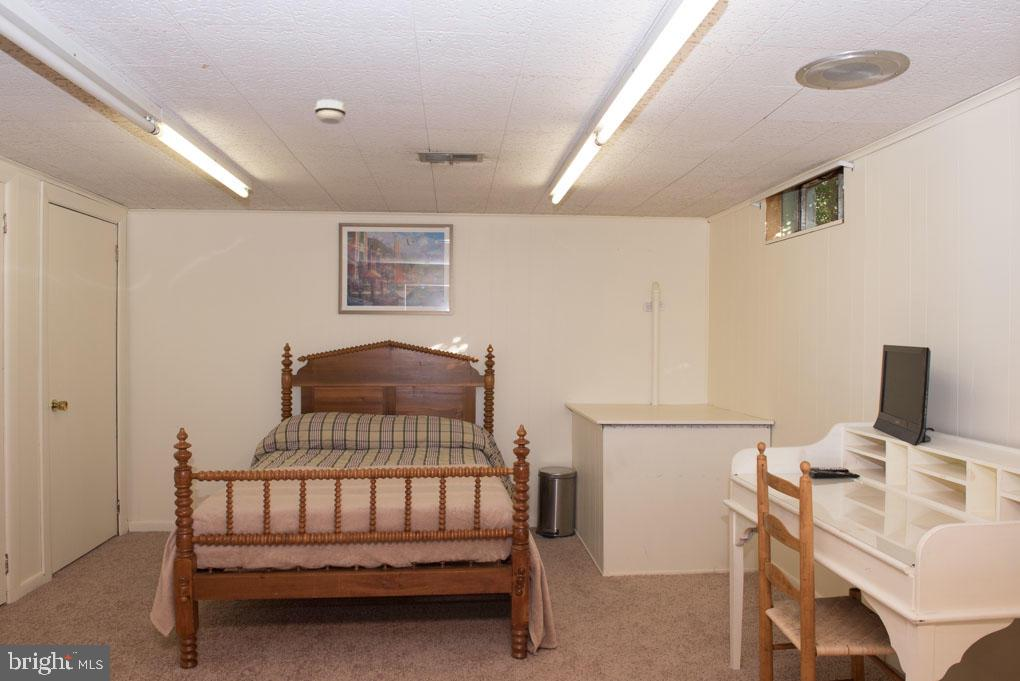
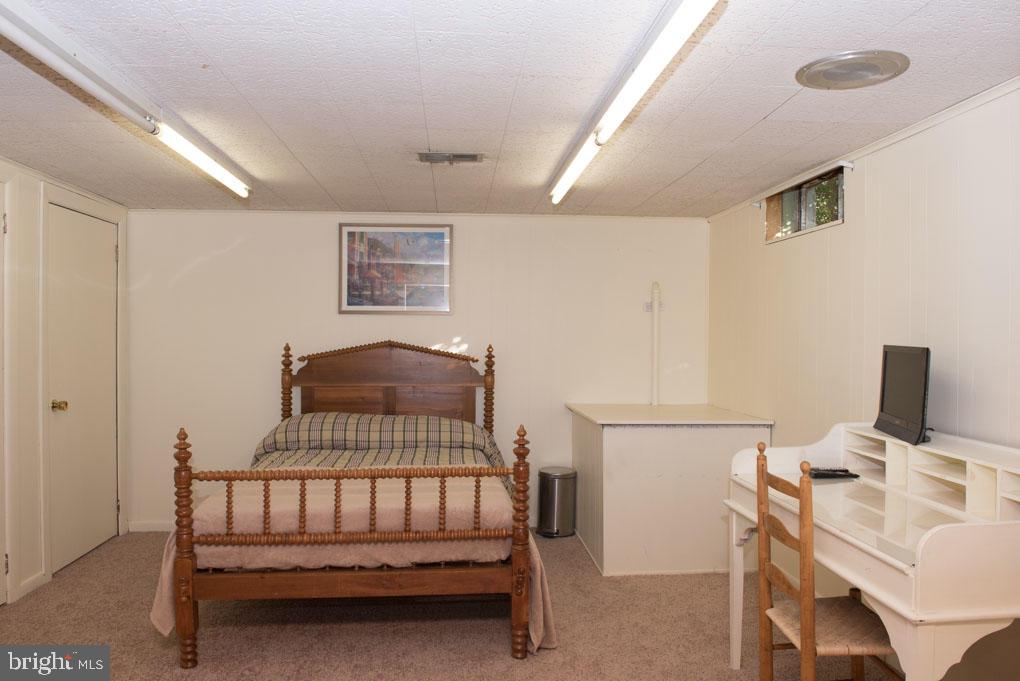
- smoke detector (330, 112)
